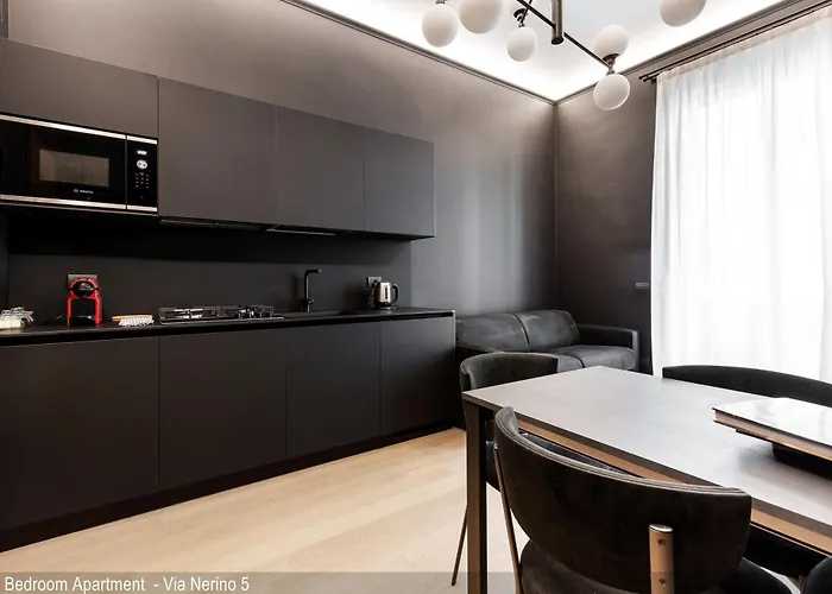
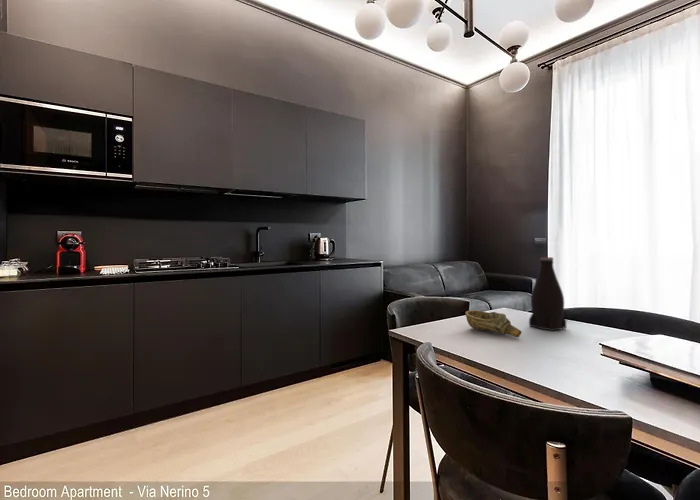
+ bottle (547, 292)
+ decorative bowl (493, 321)
